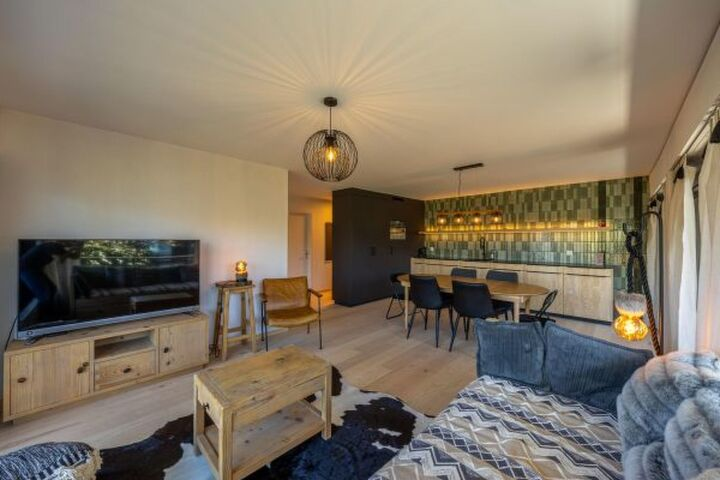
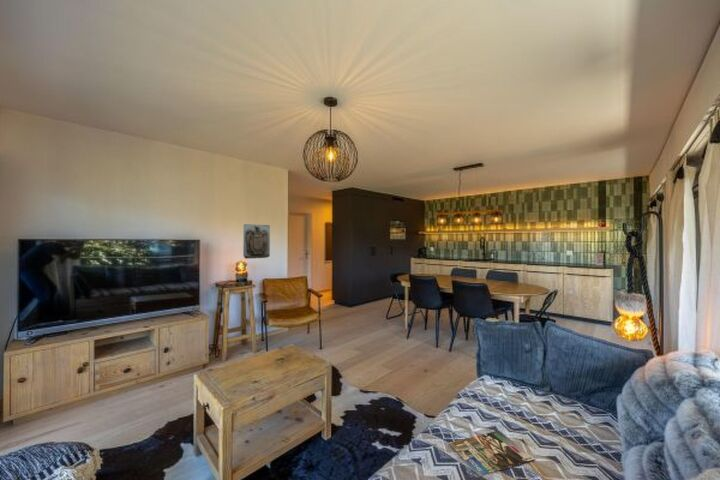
+ magazine (490, 450)
+ wall sculpture (257, 241)
